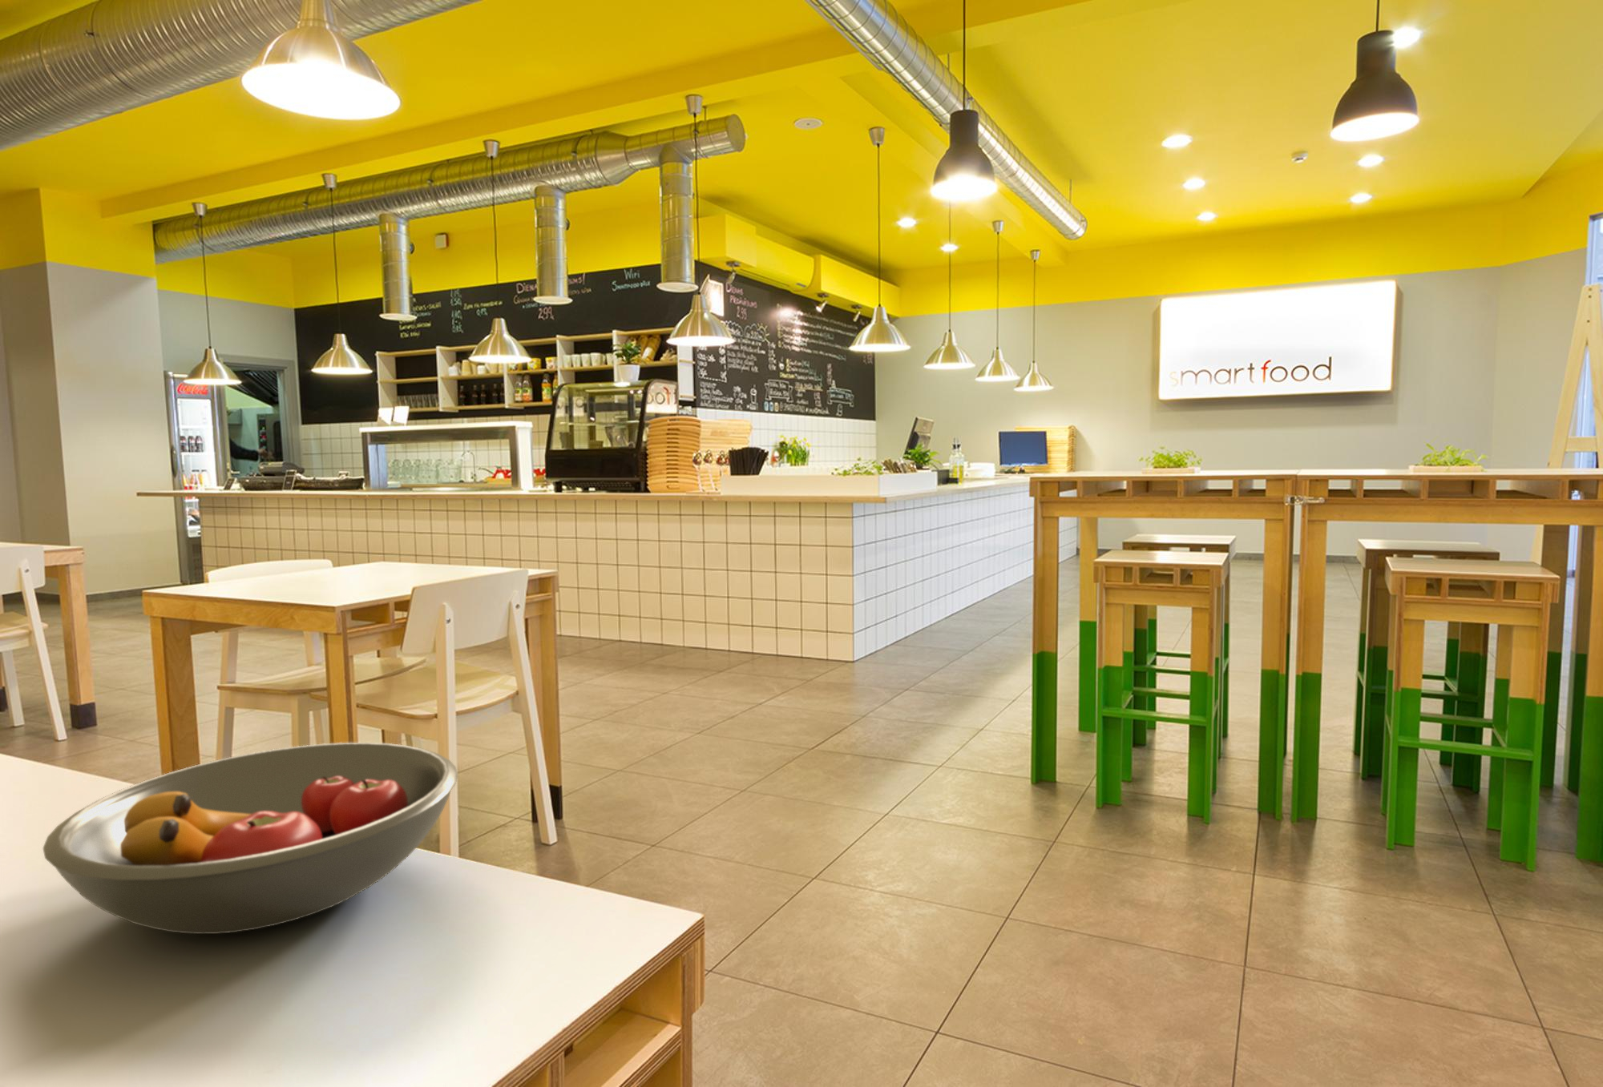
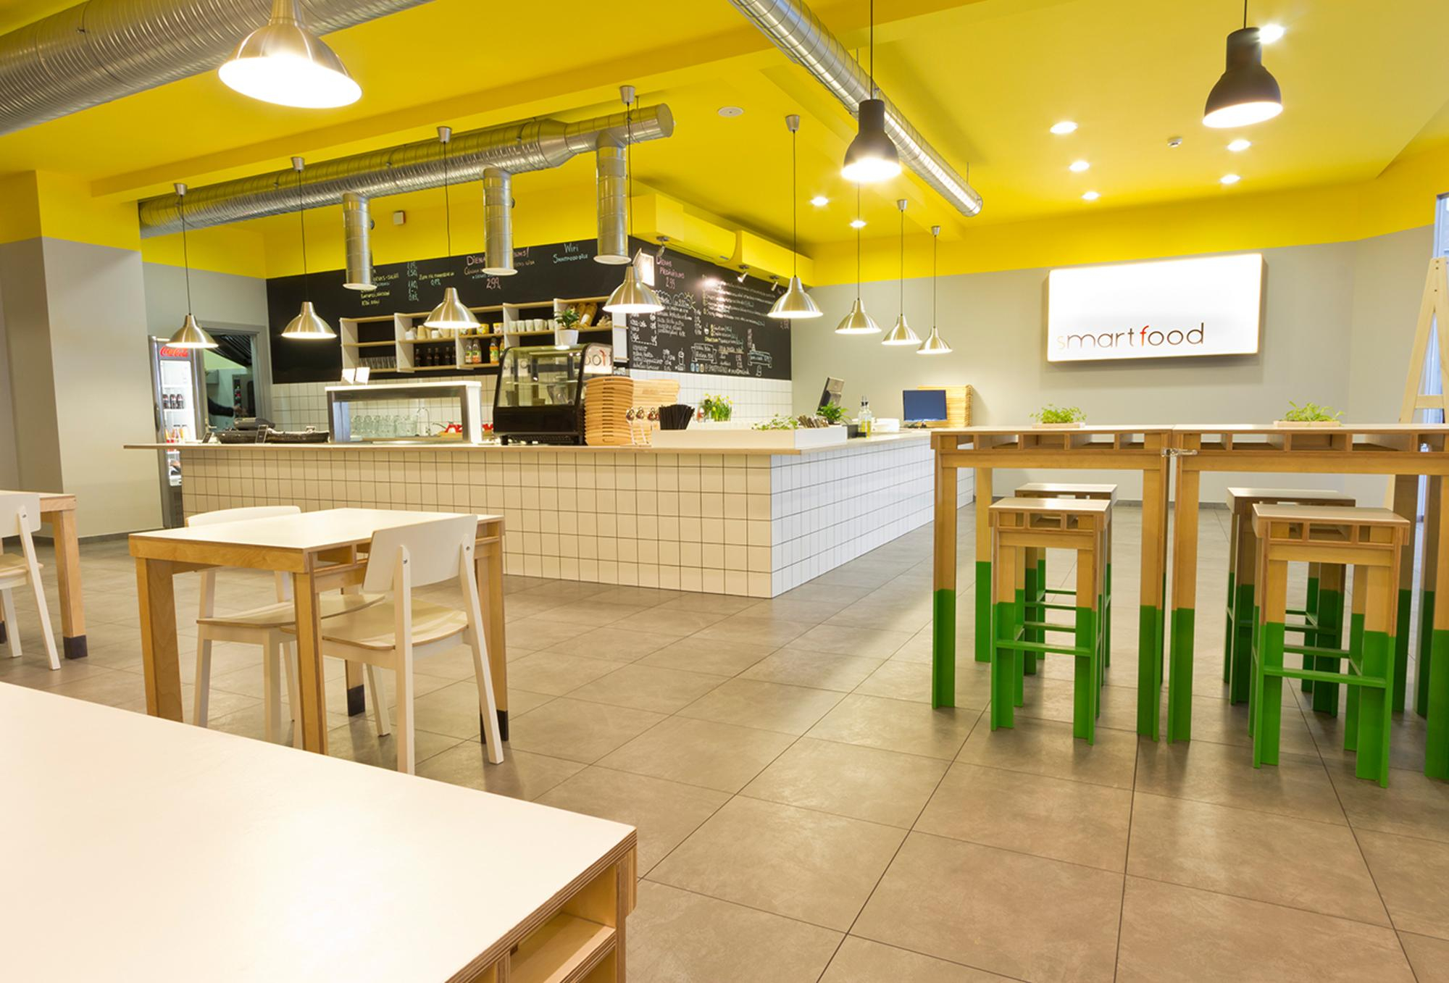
- fruit bowl (273, 831)
